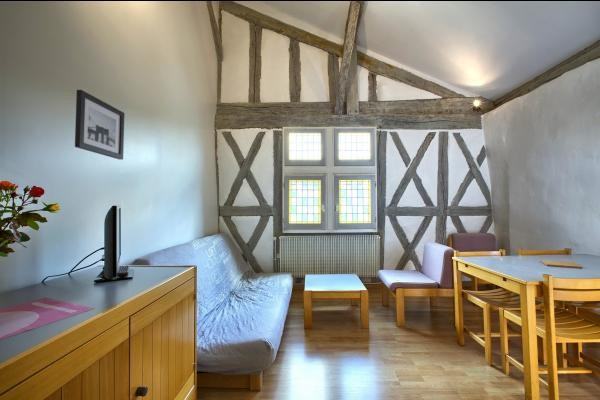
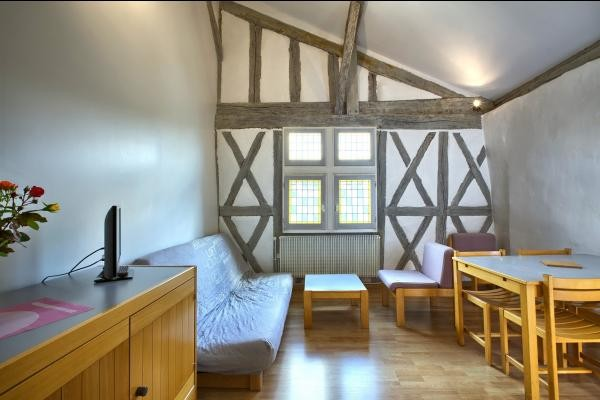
- wall art (102, 128)
